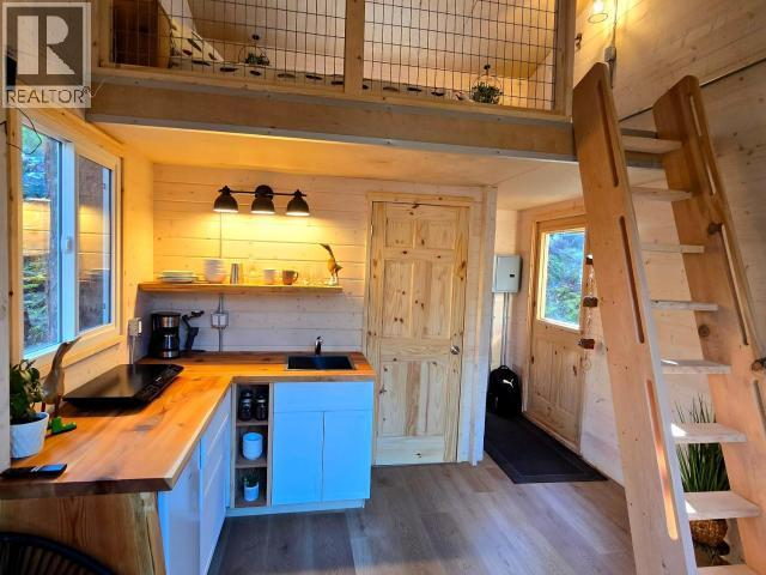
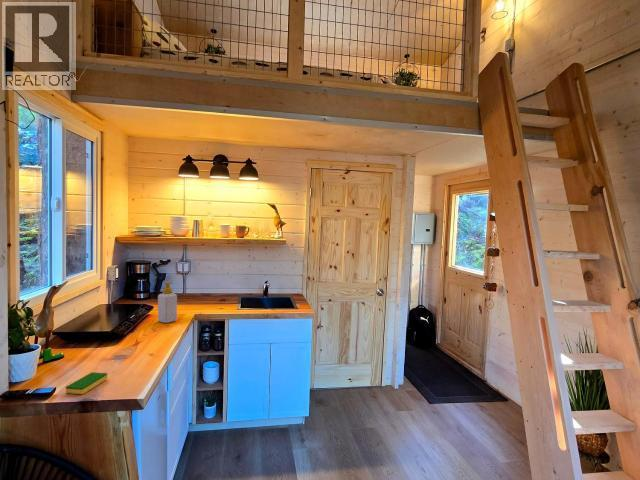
+ soap bottle (167, 301)
+ dish sponge (87, 382)
